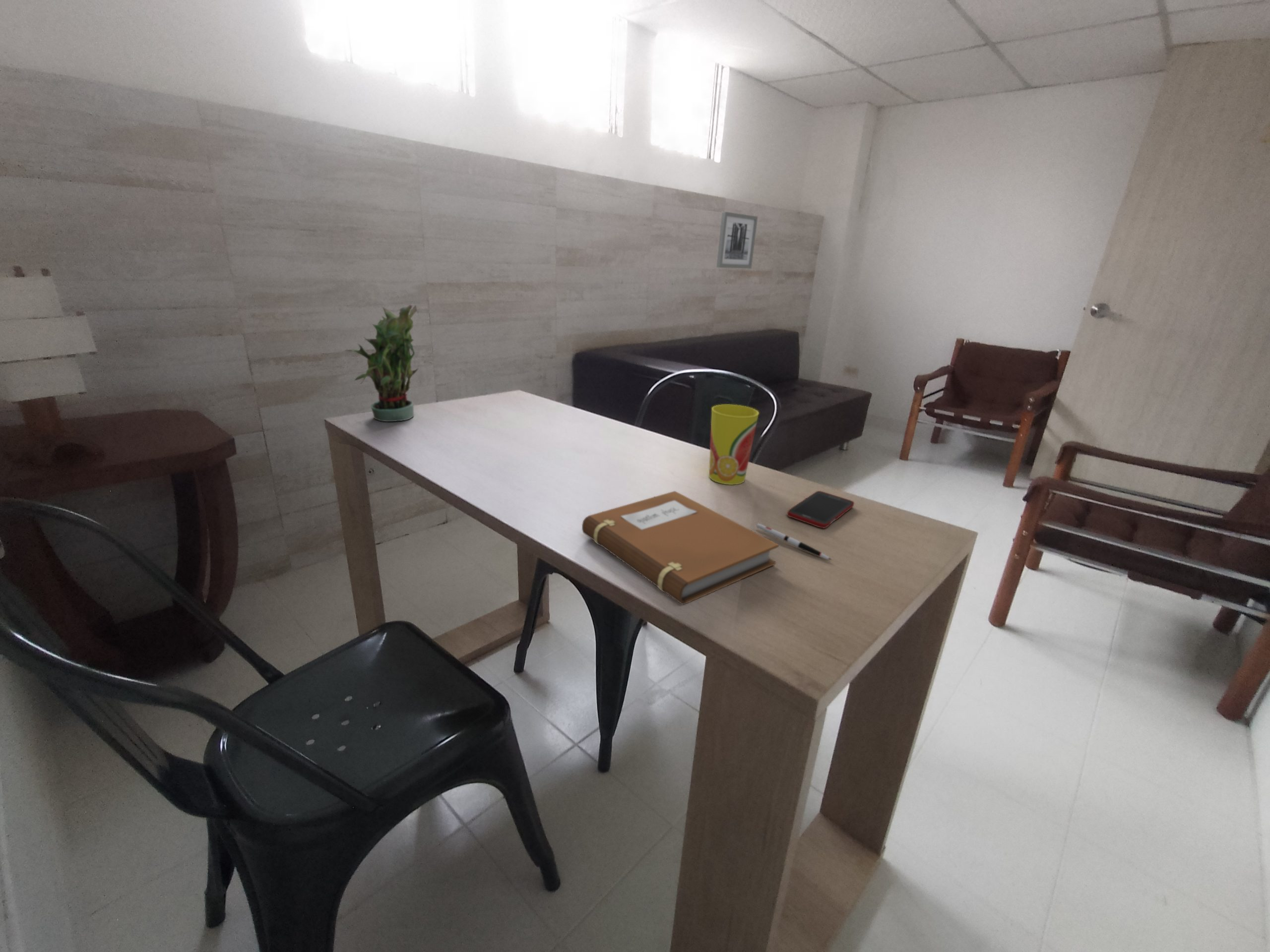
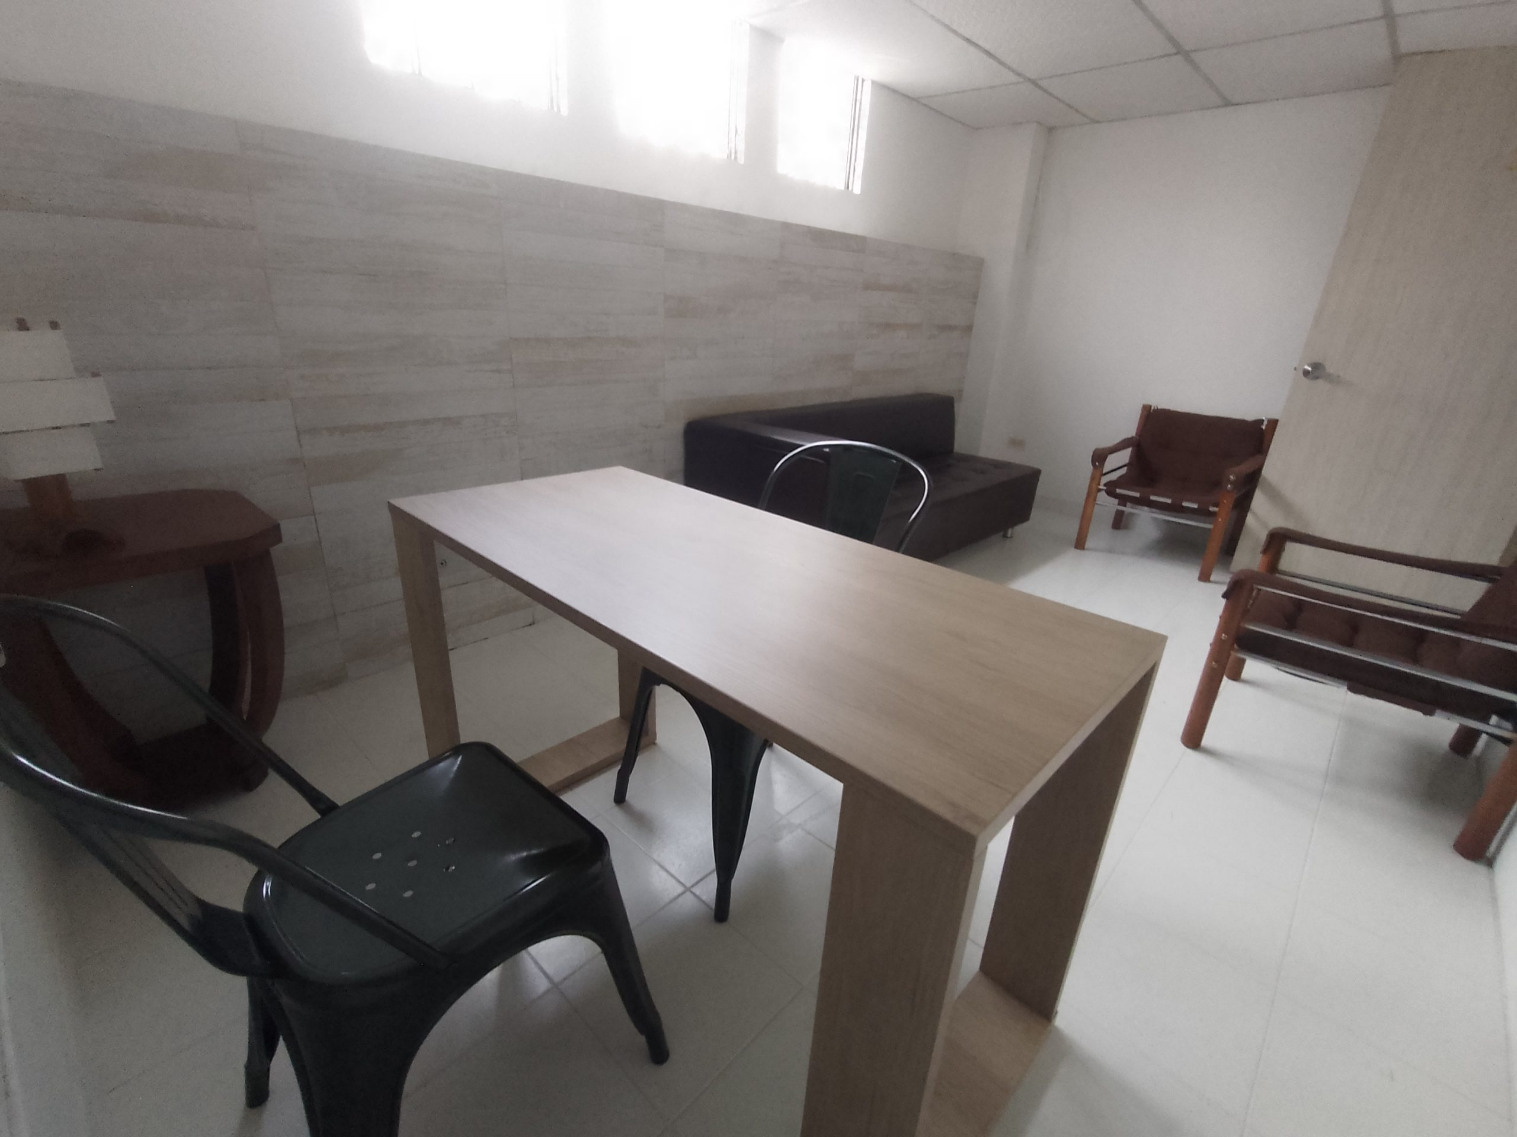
- potted plant (391, 362)
- cell phone (821, 509)
- cup (731, 445)
- pen (793, 541)
- wall art (737, 241)
- notebook (673, 538)
